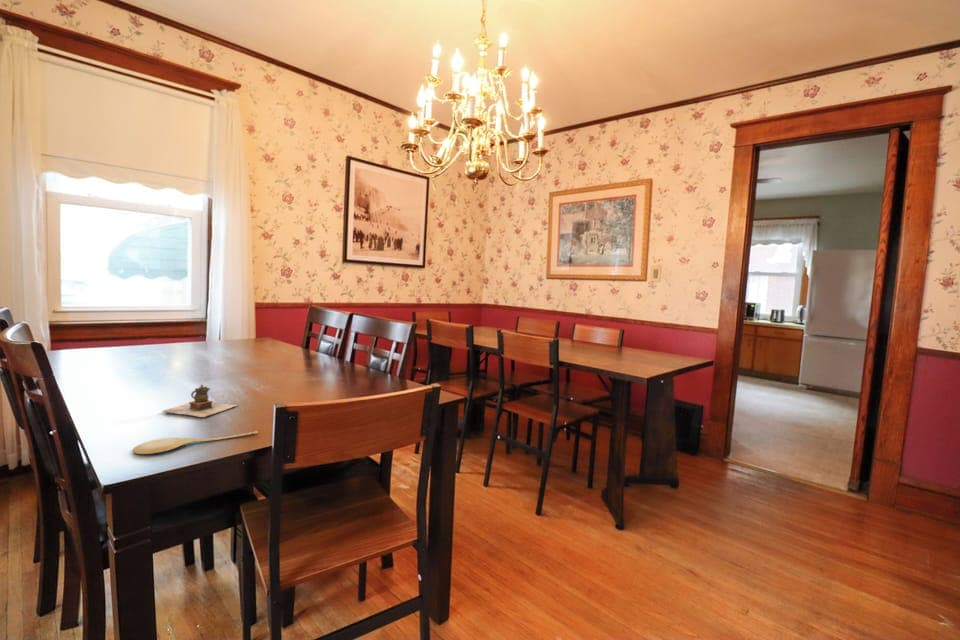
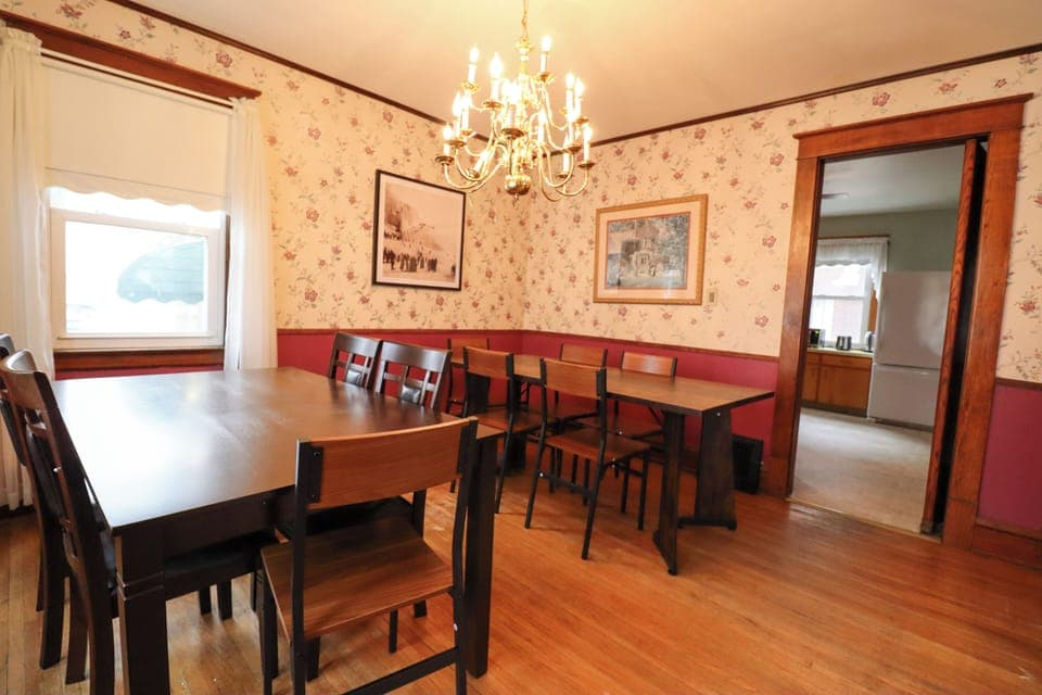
- spoon (199, 439)
- teapot (201, 396)
